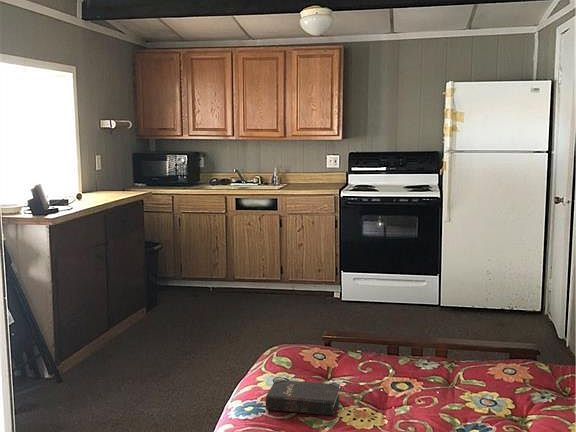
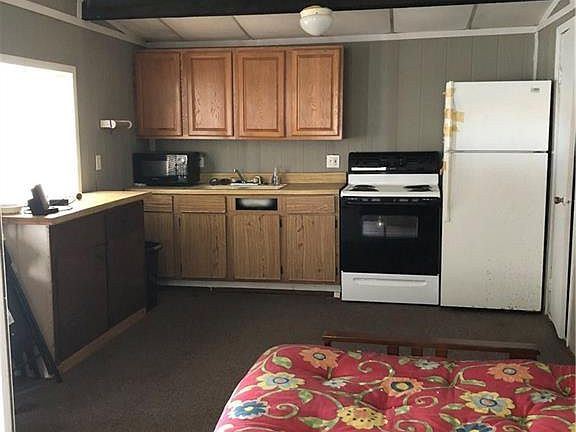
- hardback book (303, 397)
